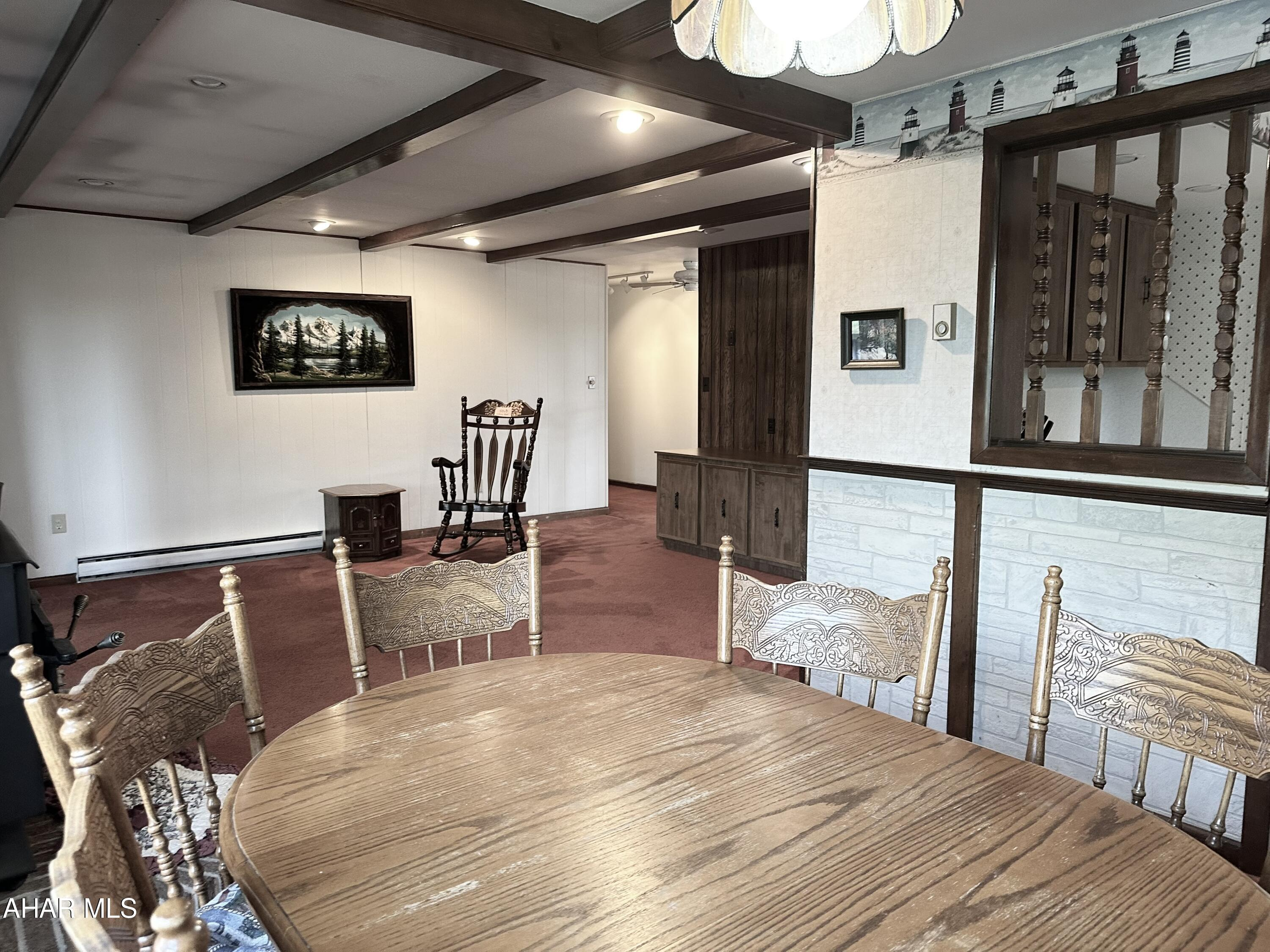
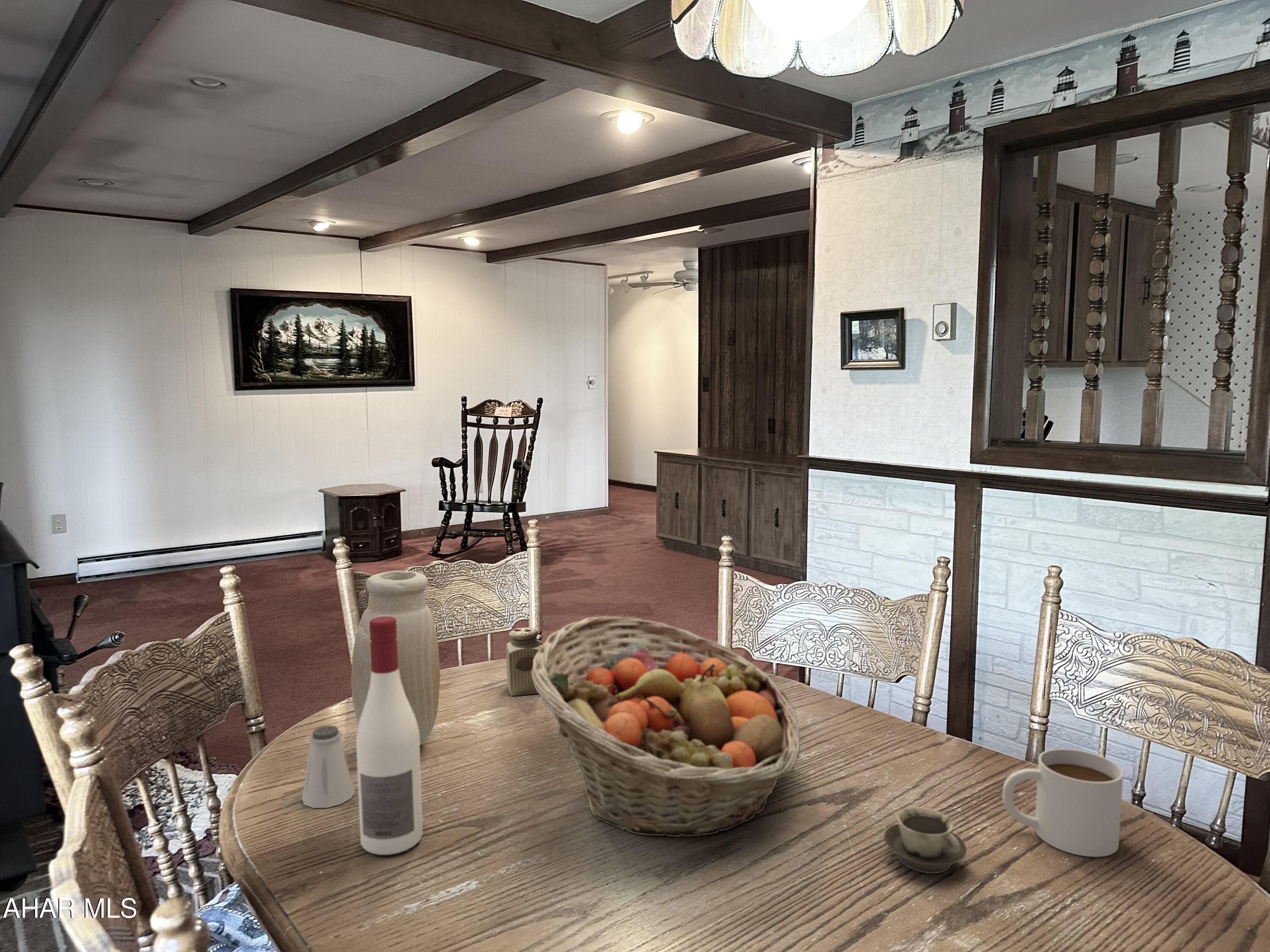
+ mug (1060, 799)
+ saltshaker (327, 763)
+ vase (356, 657)
+ salt shaker (524, 659)
+ fruit basket (669, 712)
+ alcohol (387, 731)
+ cup (925, 840)
